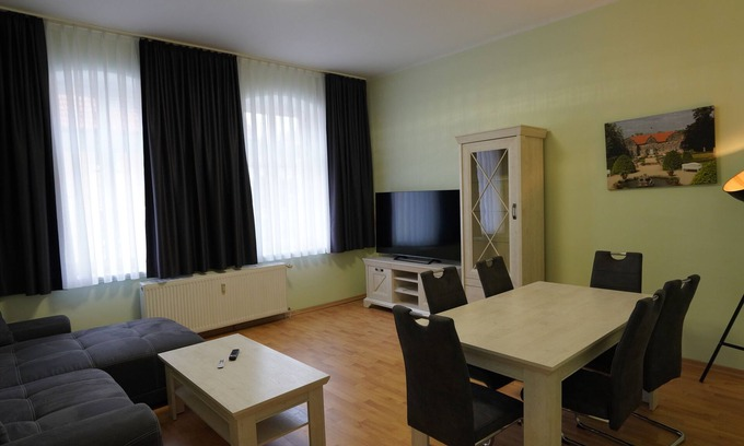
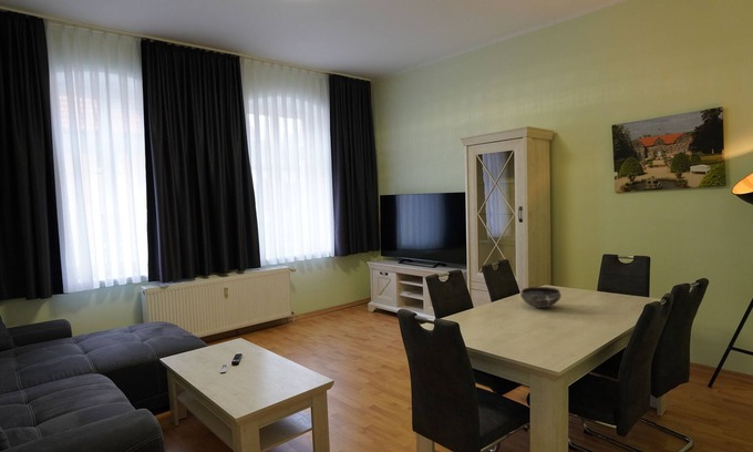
+ bowl (540, 298)
